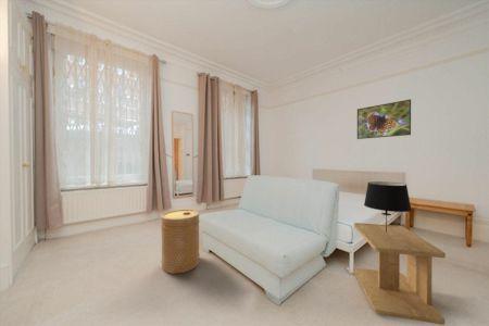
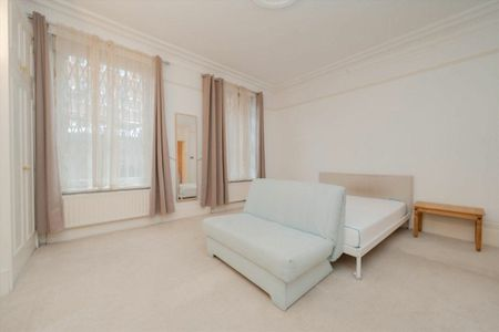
- side table (390, 264)
- basket (180, 238)
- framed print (381, 121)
- table lamp (386, 206)
